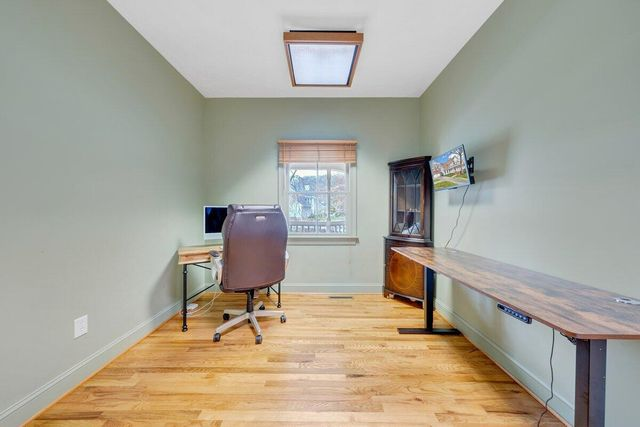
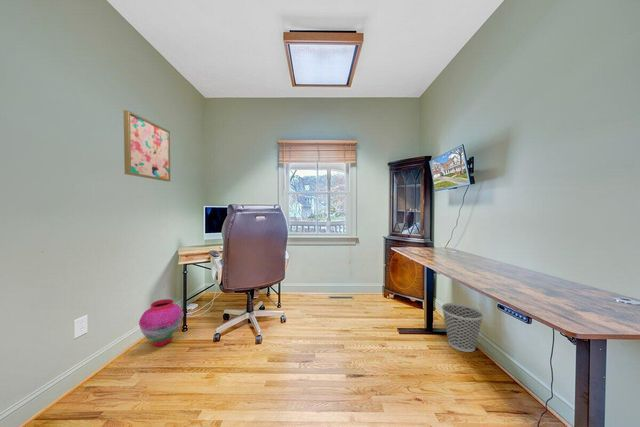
+ wall art (149, 150)
+ lantern (162, 322)
+ wastebasket (461, 327)
